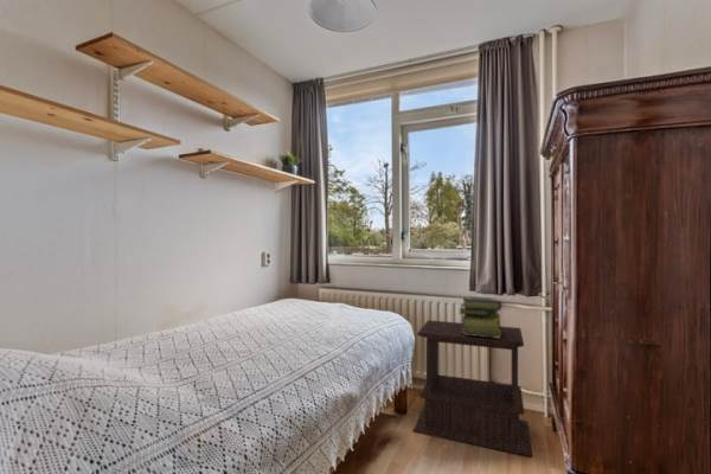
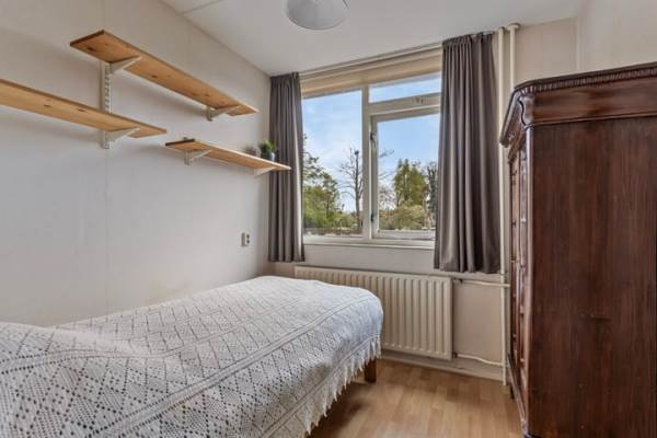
- side table (472, 379)
- stack of books (479, 314)
